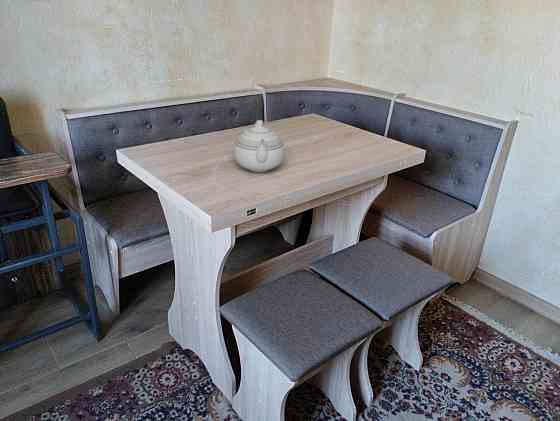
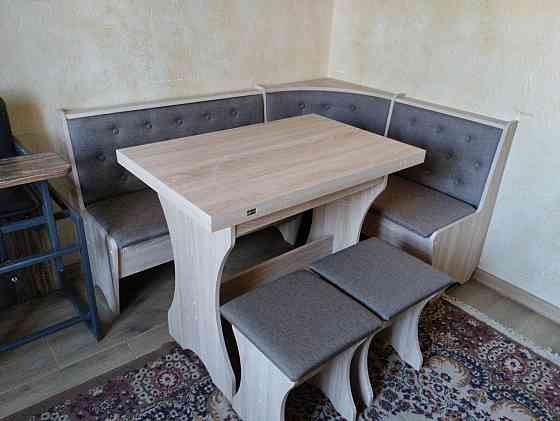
- teapot (259, 144)
